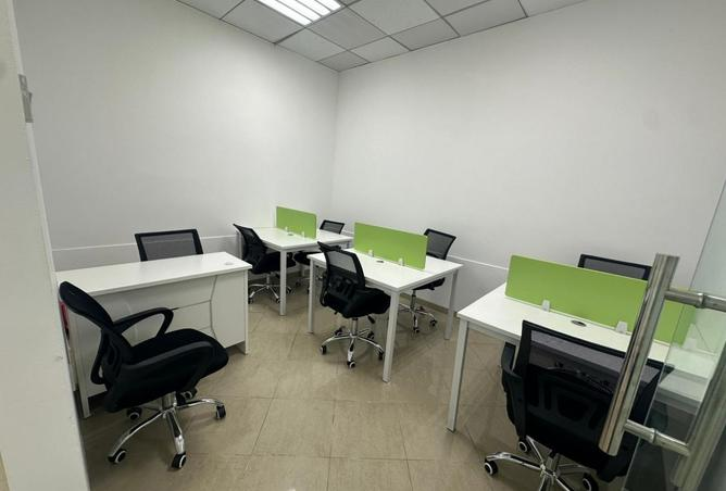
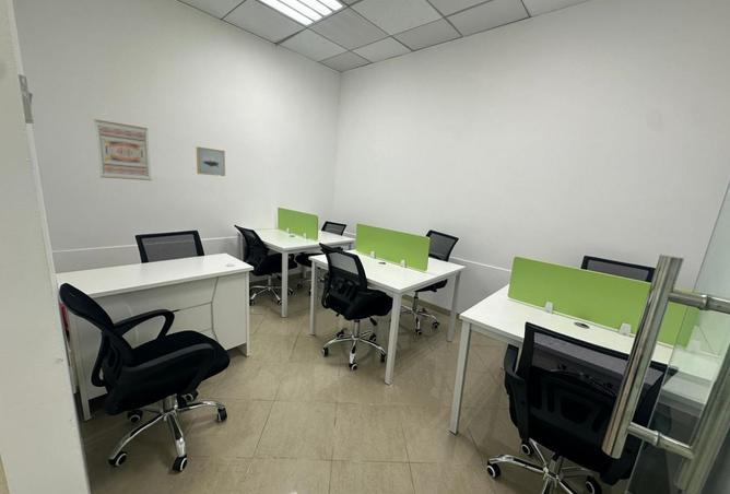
+ wall art (125, 152)
+ wall art (211, 162)
